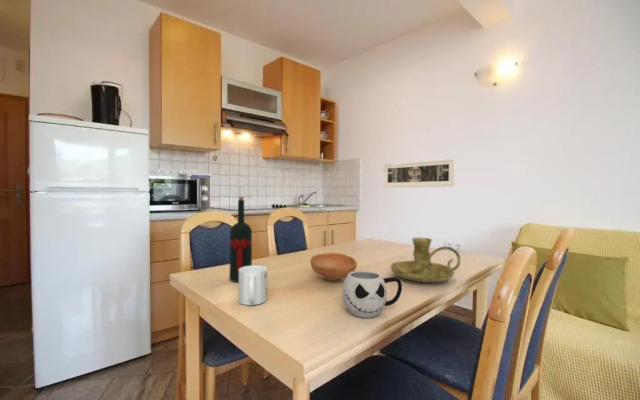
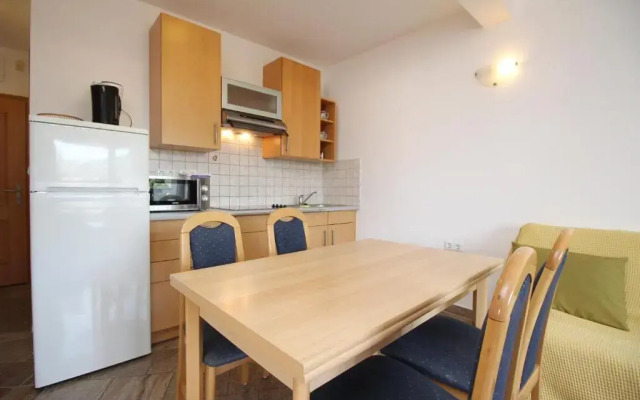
- wine bottle (240, 238)
- mug (252, 286)
- candle holder (427, 258)
- bowl (333, 268)
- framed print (416, 174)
- mug (372, 292)
